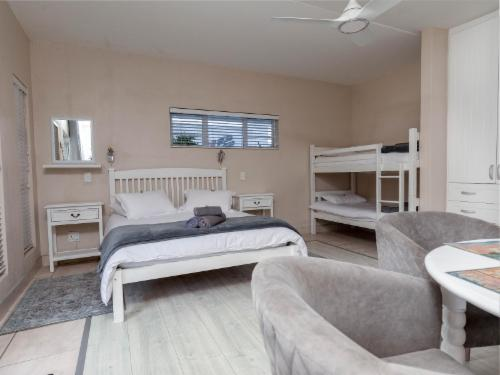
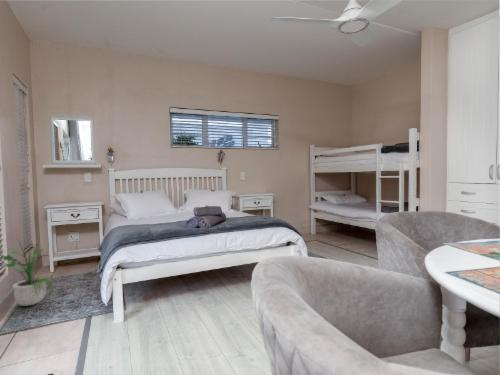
+ potted plant (30, 265)
